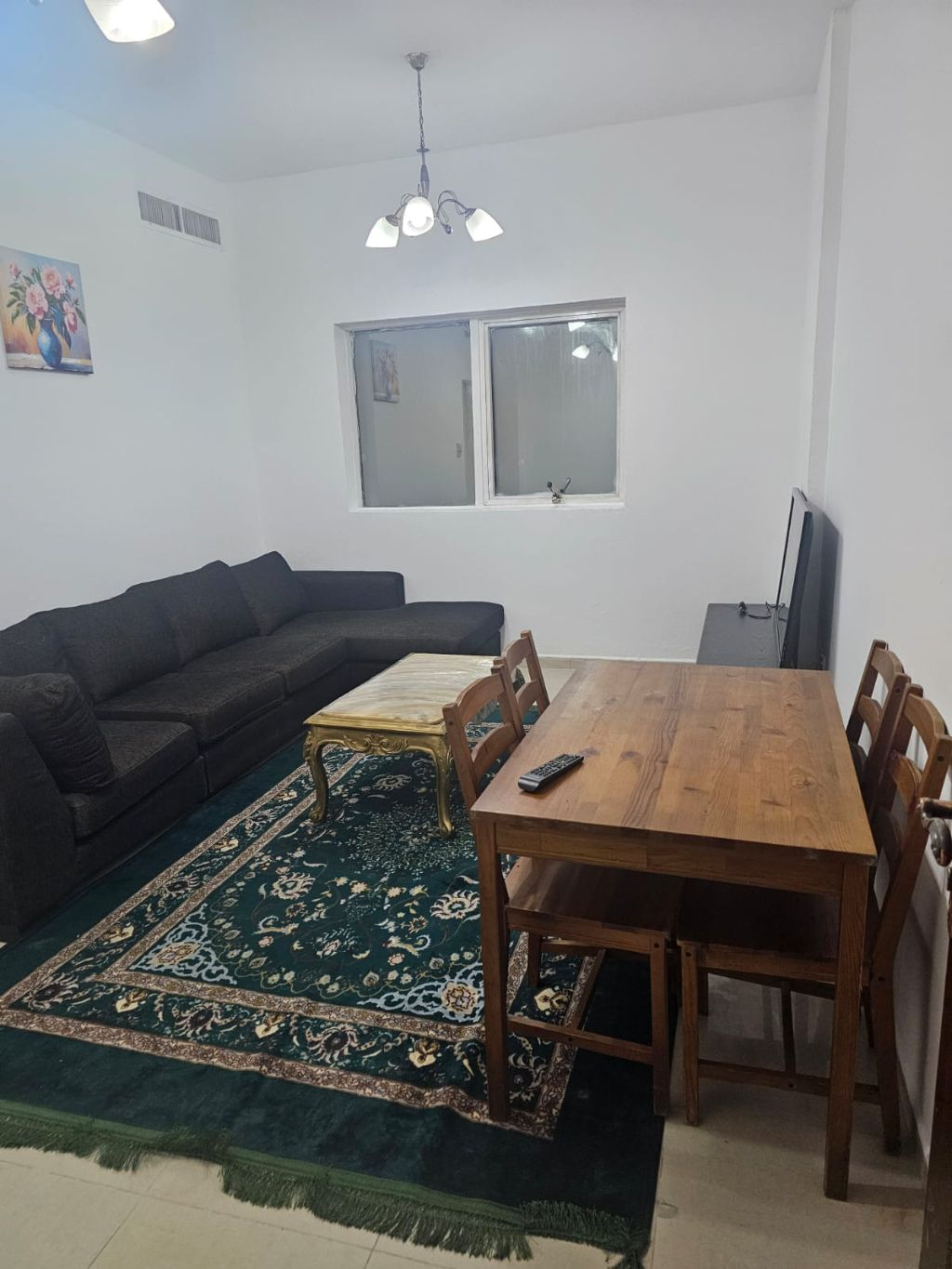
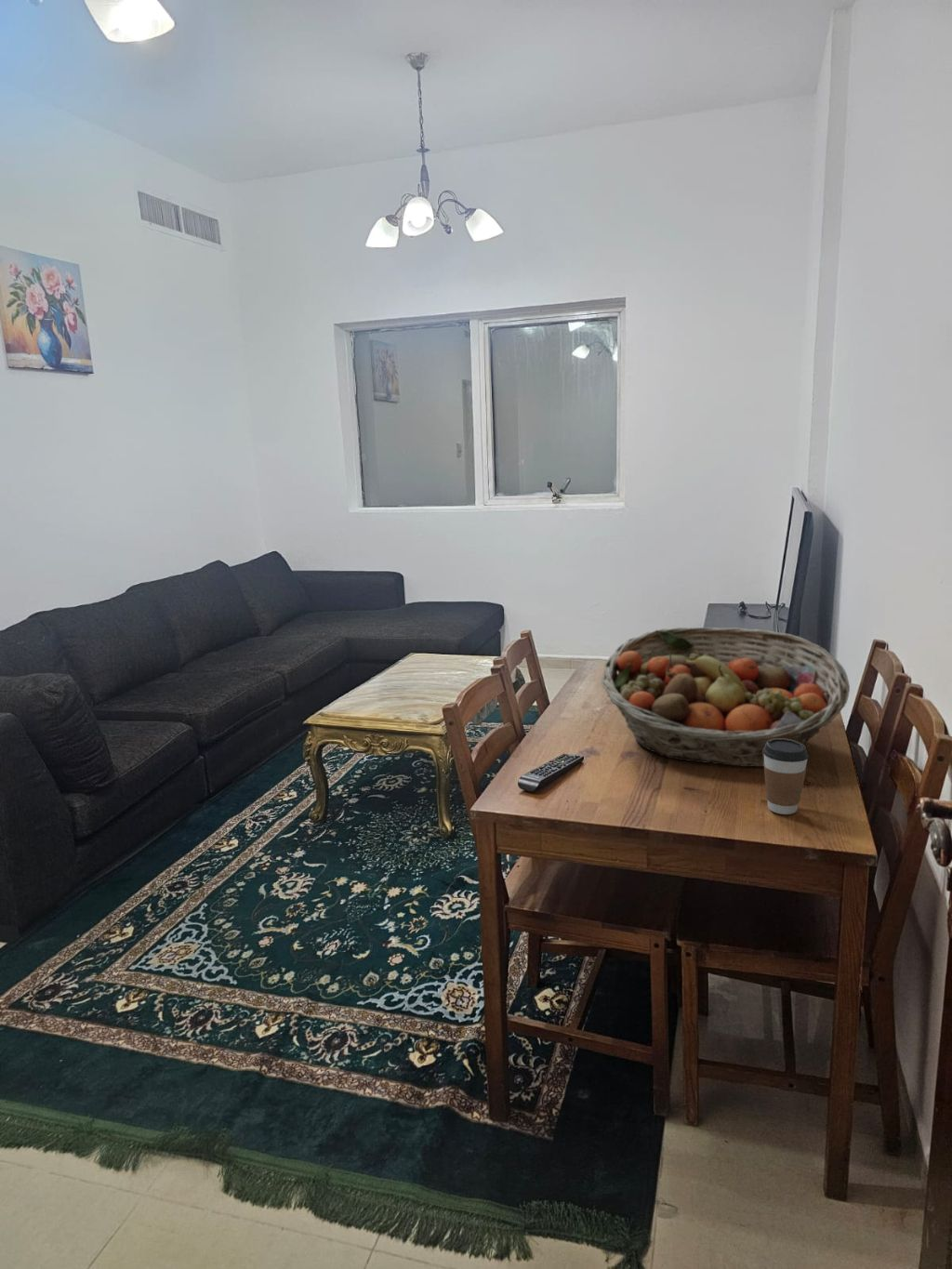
+ coffee cup (784, 777)
+ fruit basket (719, 693)
